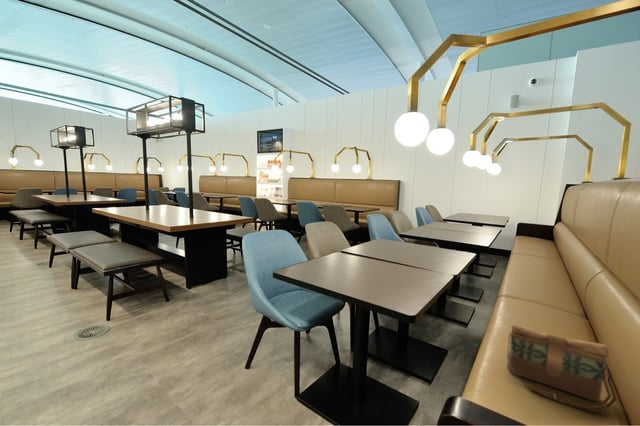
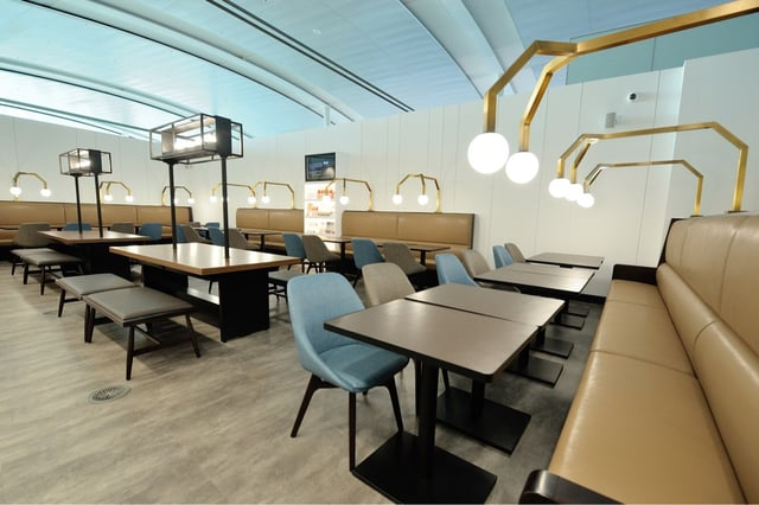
- shoulder bag (556, 364)
